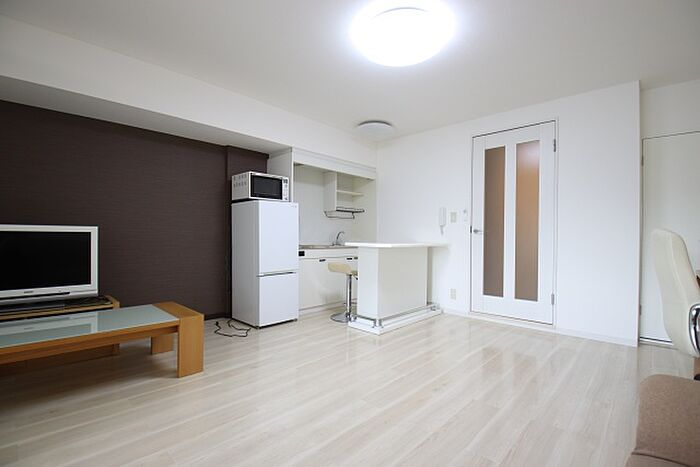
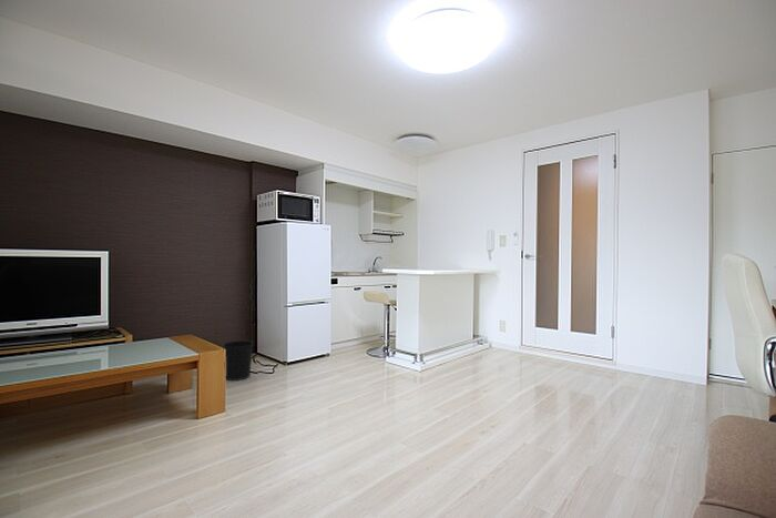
+ wastebasket (237, 359)
